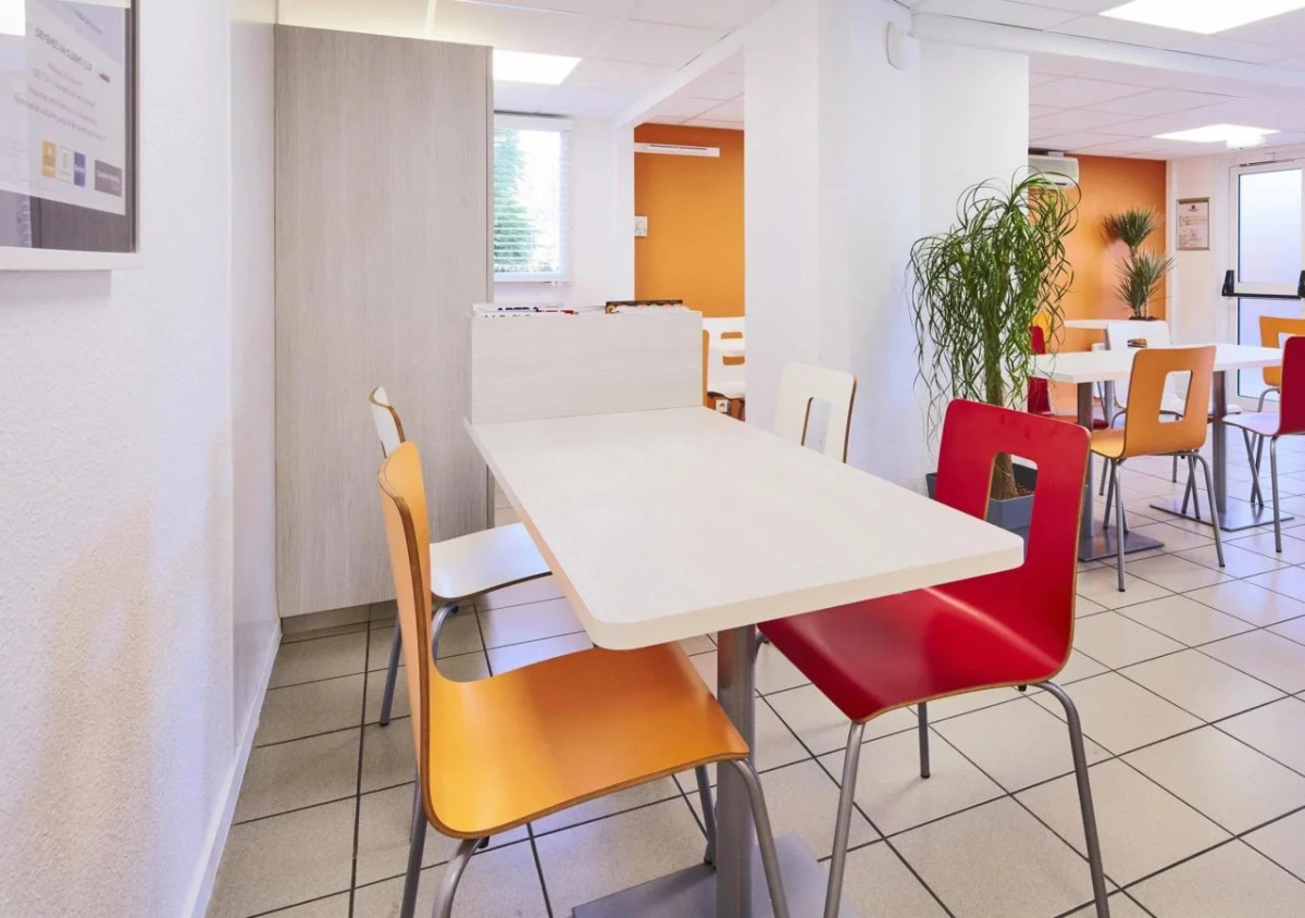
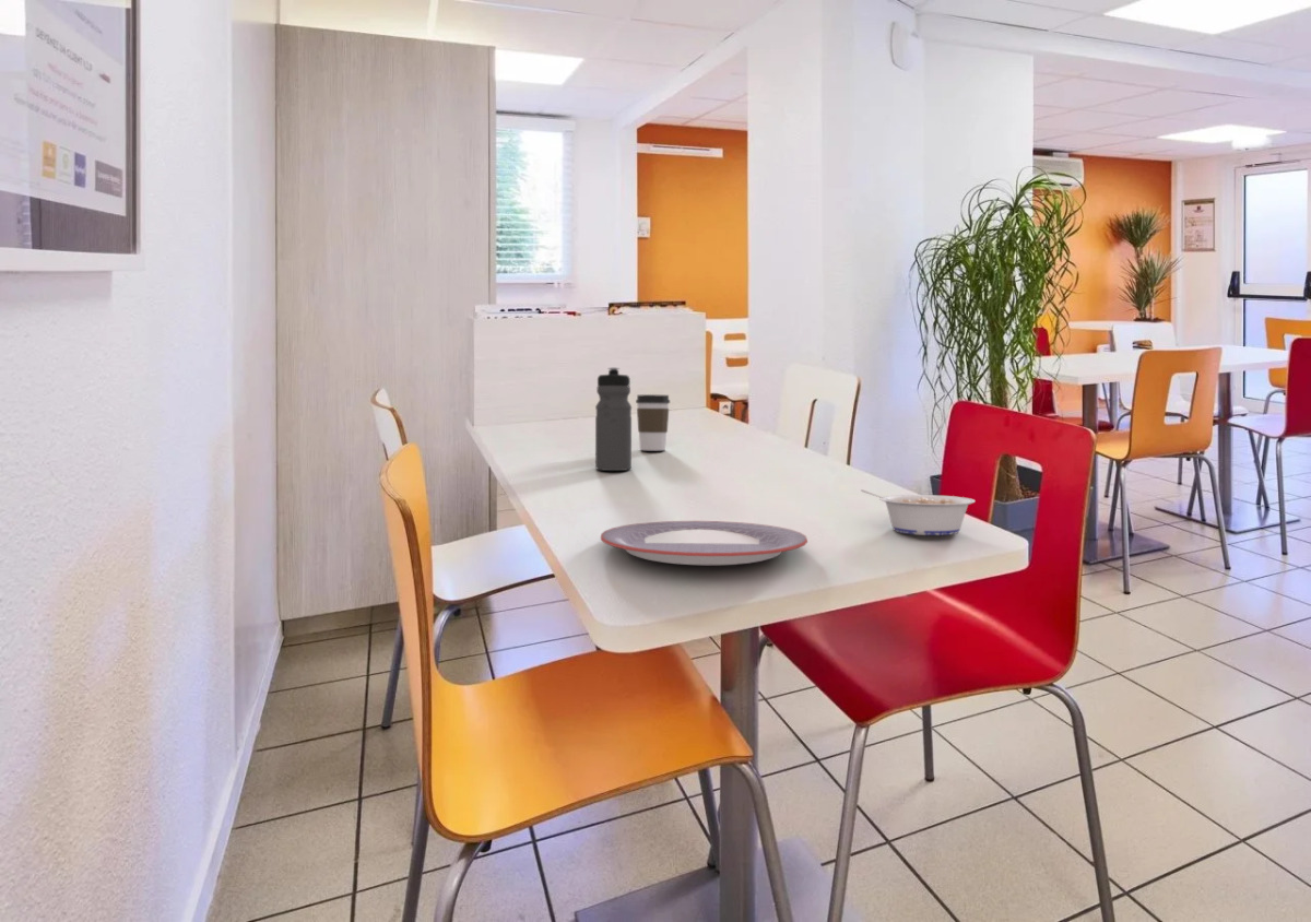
+ plate (702, 543)
+ legume (923, 511)
+ coffee cup (652, 422)
+ water bottle (613, 418)
